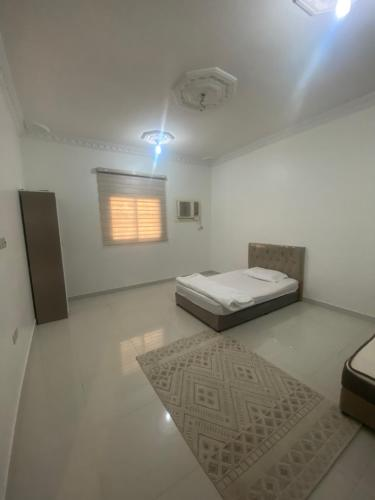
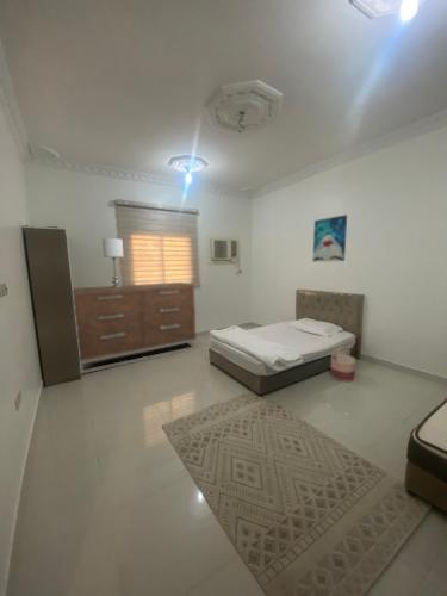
+ basket (342, 362)
+ lamp (113, 262)
+ wall art (328, 240)
+ dresser (138, 321)
